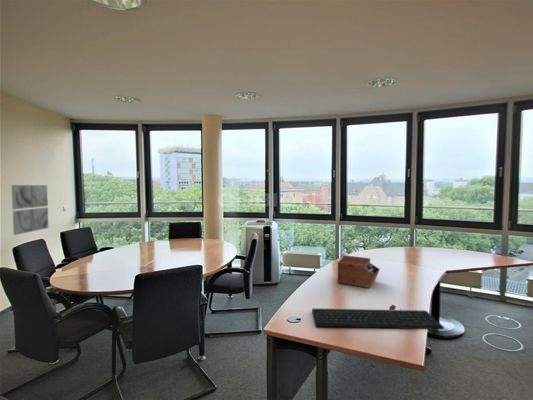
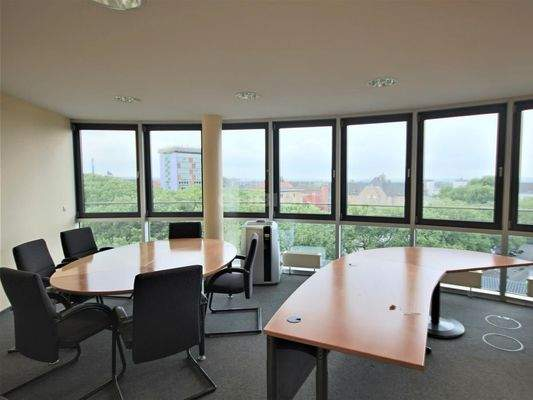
- keyboard (373, 318)
- wall art (31, 207)
- sewing box (358, 271)
